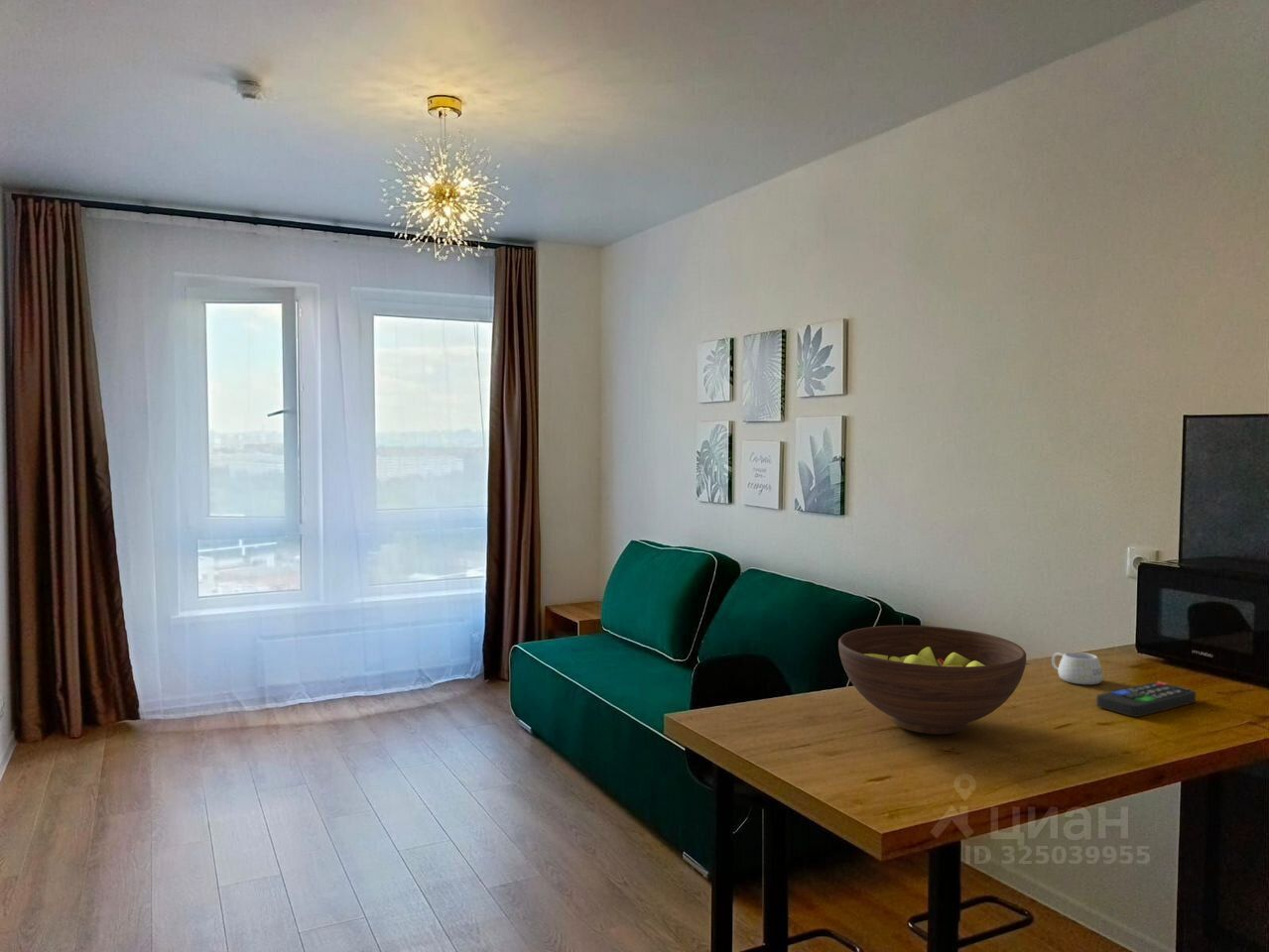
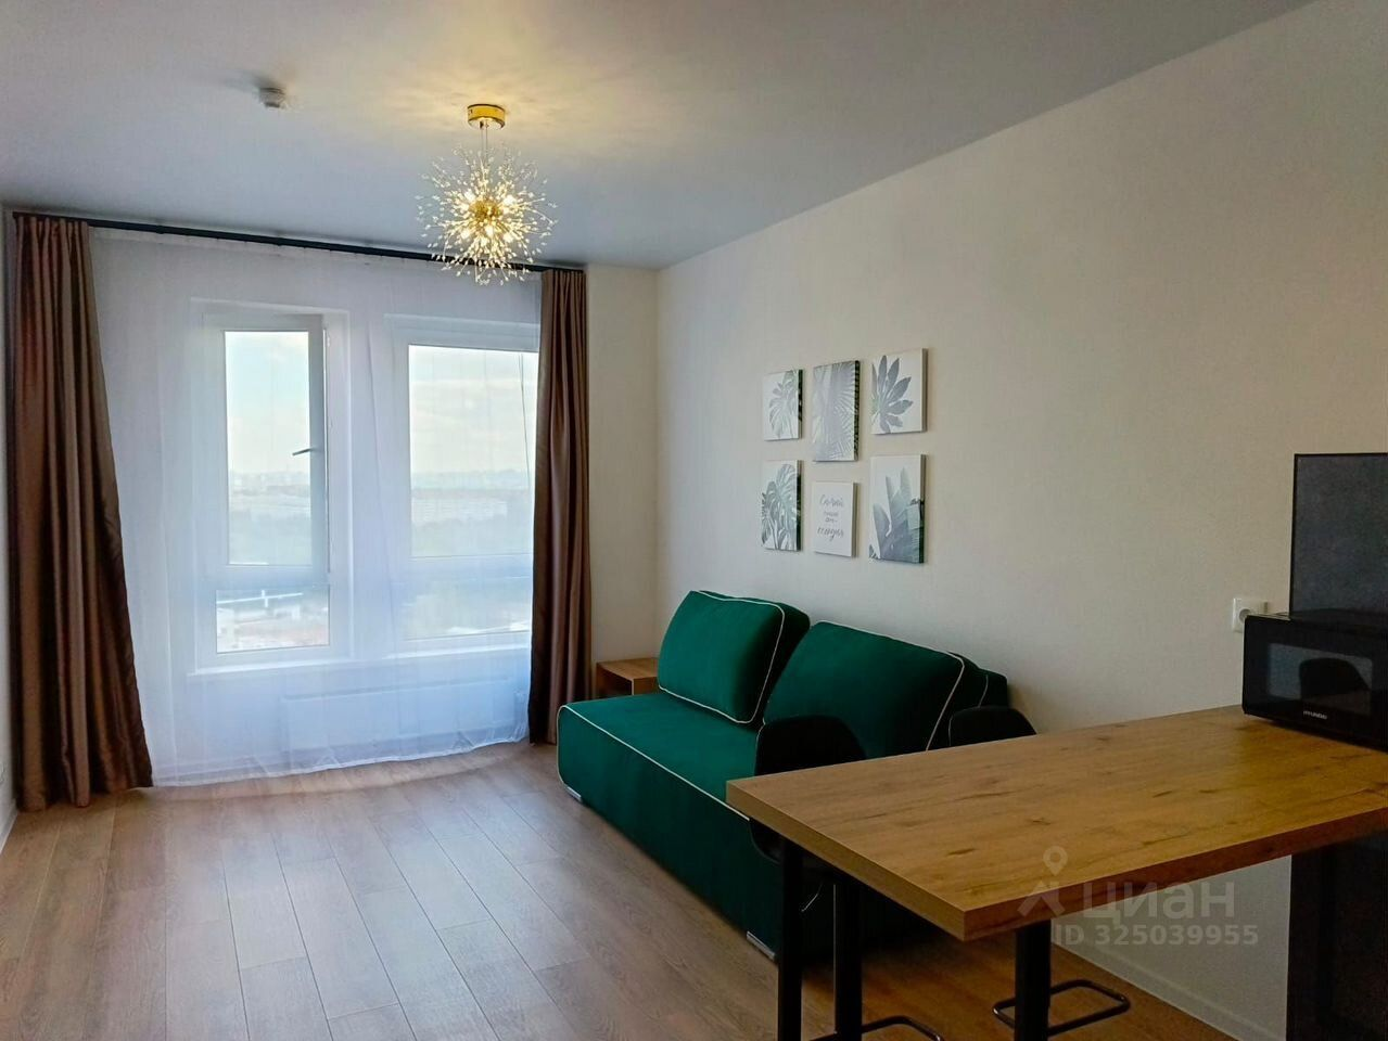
- remote control (1146, 697)
- mug (1075, 666)
- fruit bowl (929, 684)
